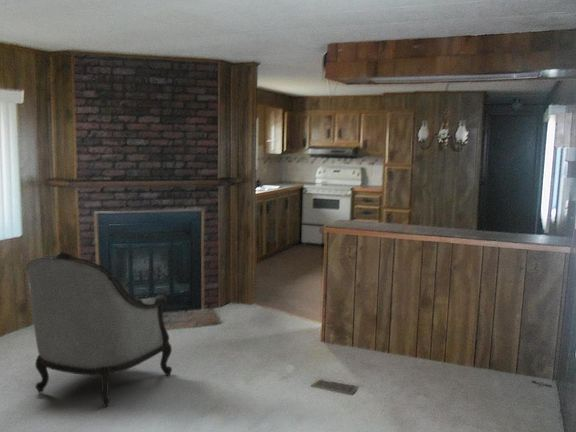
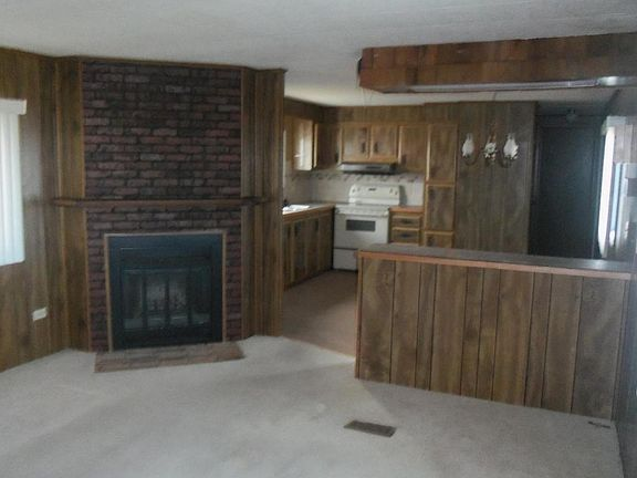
- armchair (103, 313)
